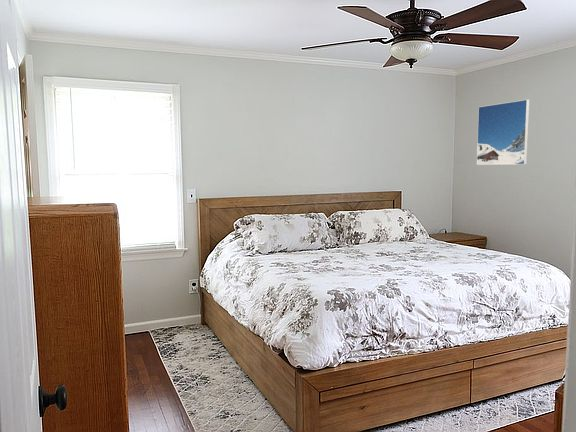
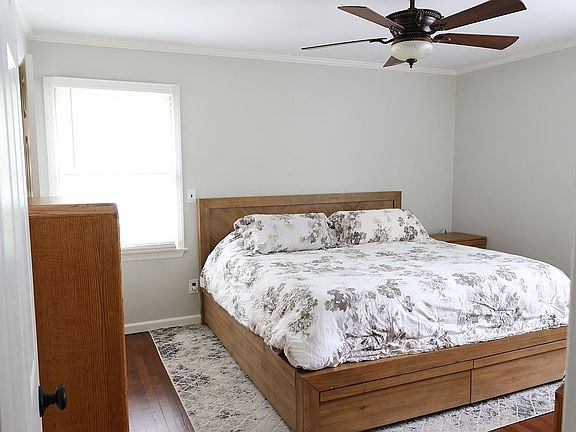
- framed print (501, 134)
